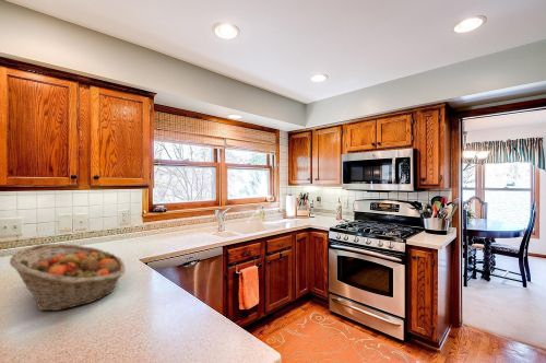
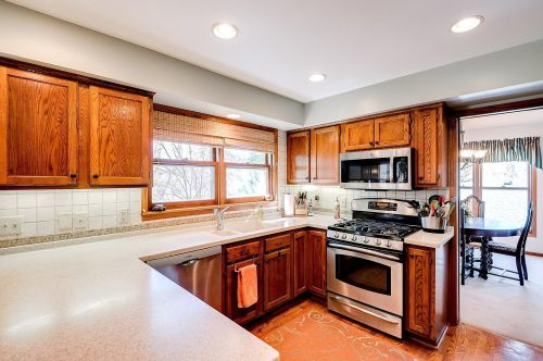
- fruit basket (74, 269)
